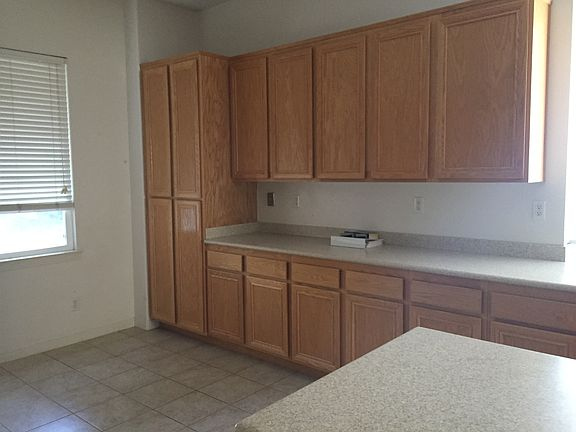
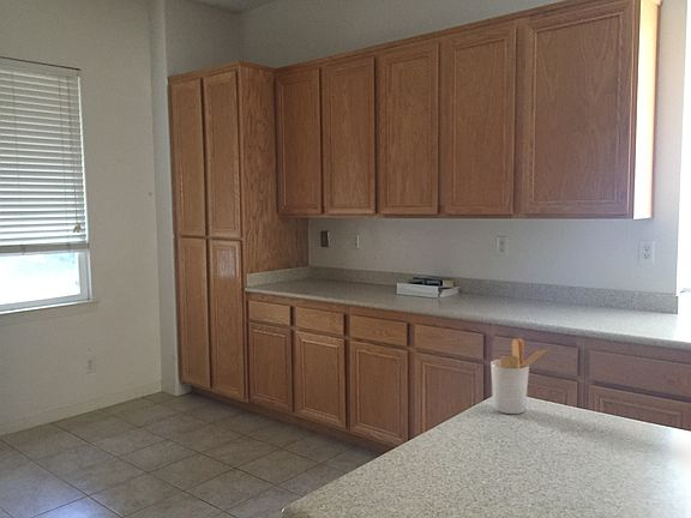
+ utensil holder (518, 377)
